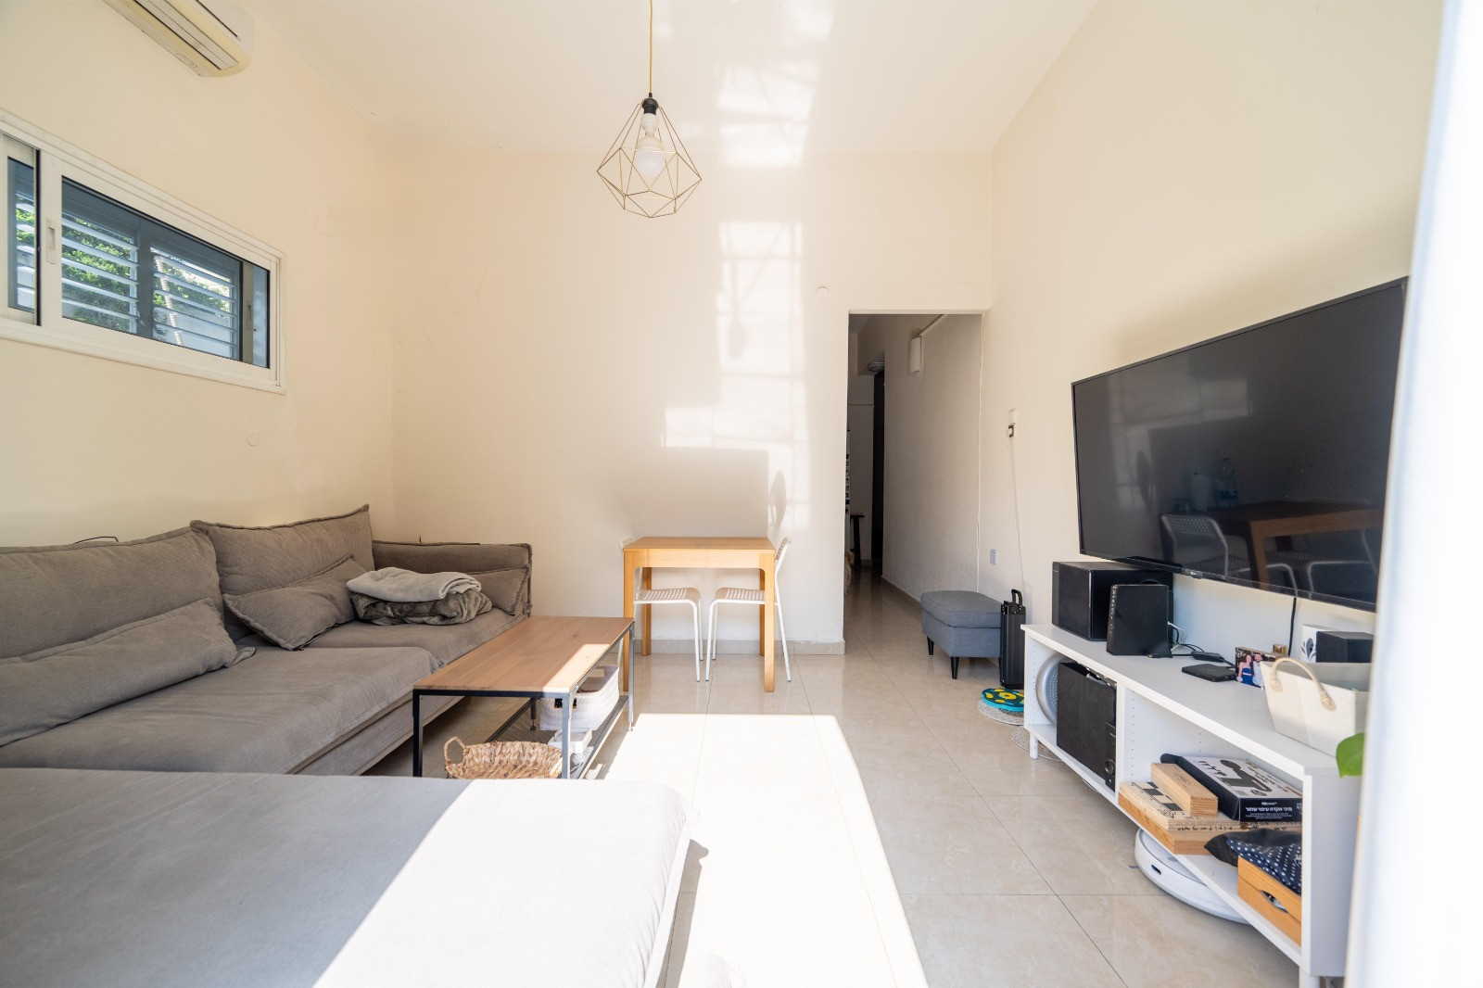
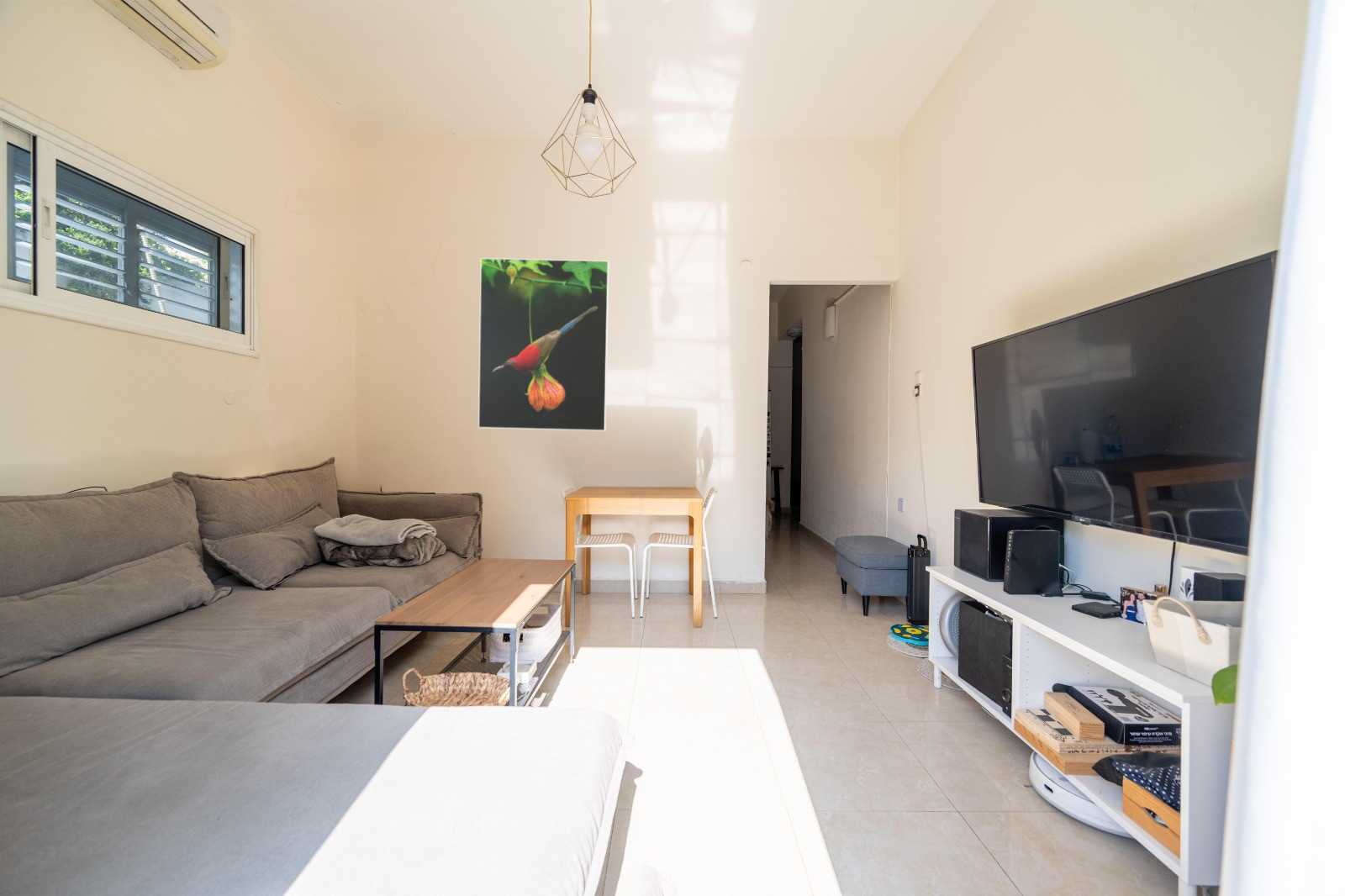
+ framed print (543, 345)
